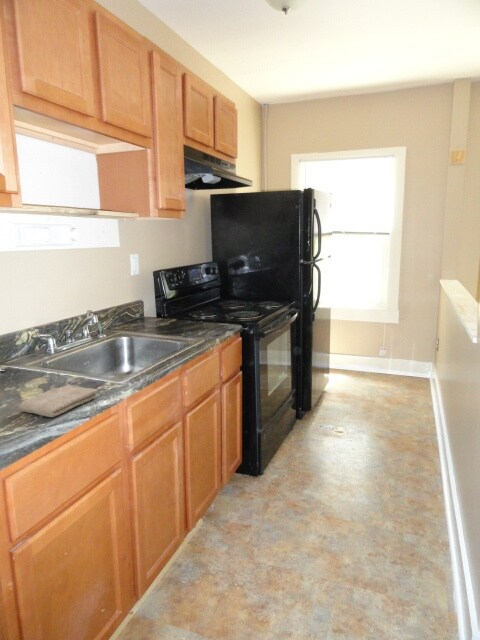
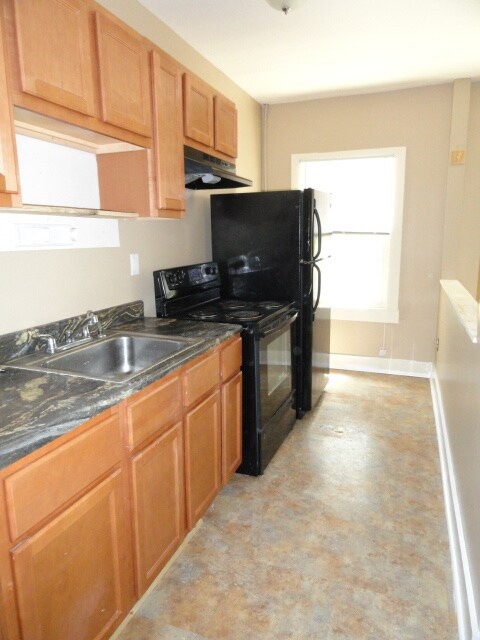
- washcloth (60, 399)
